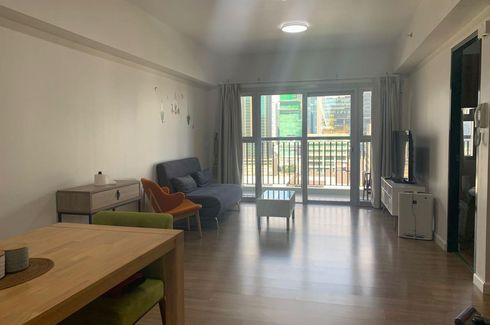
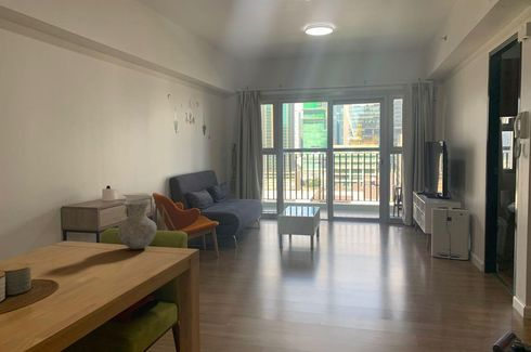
+ vase (137, 225)
